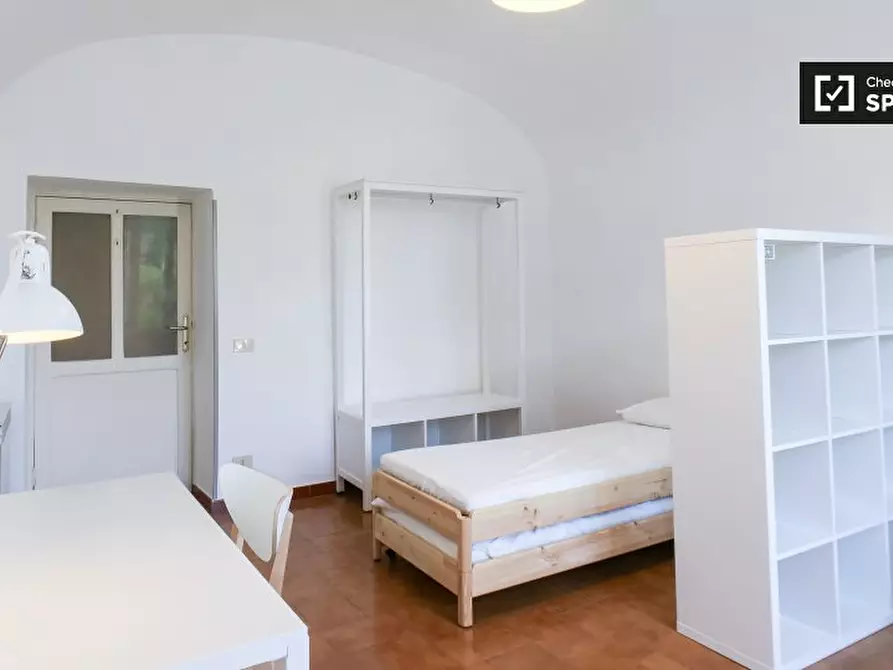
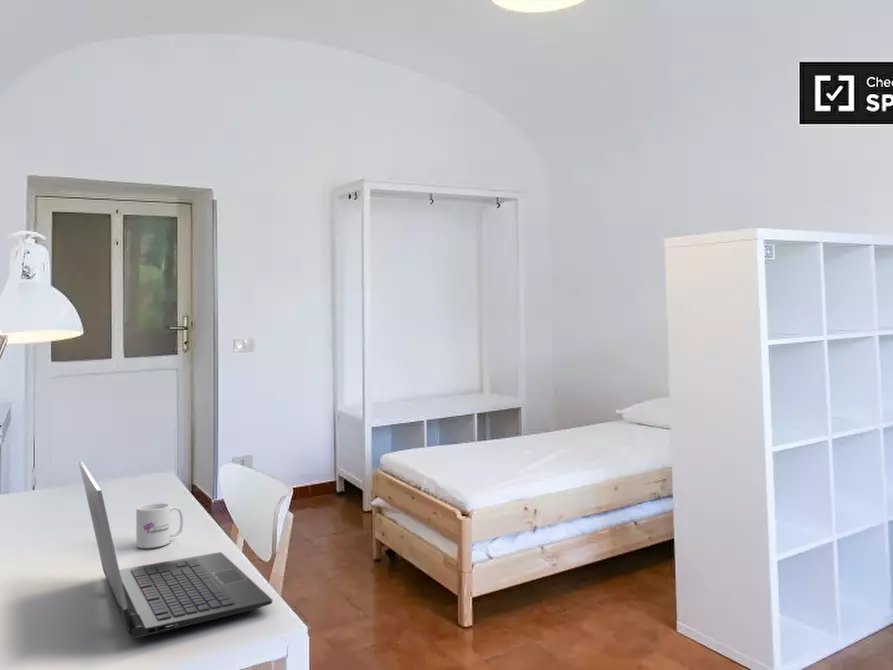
+ laptop computer (172, 560)
+ mug (160, 523)
